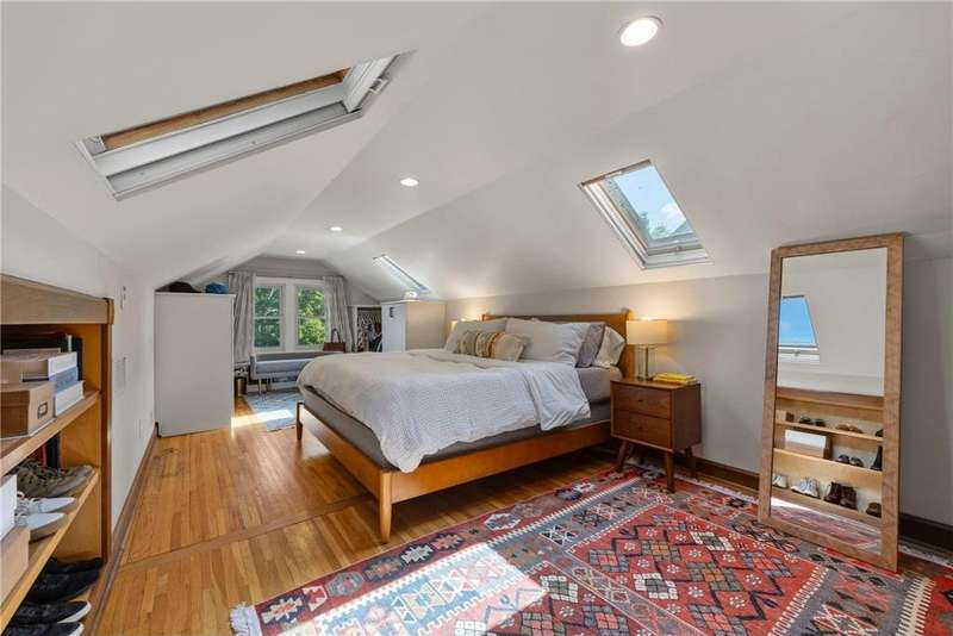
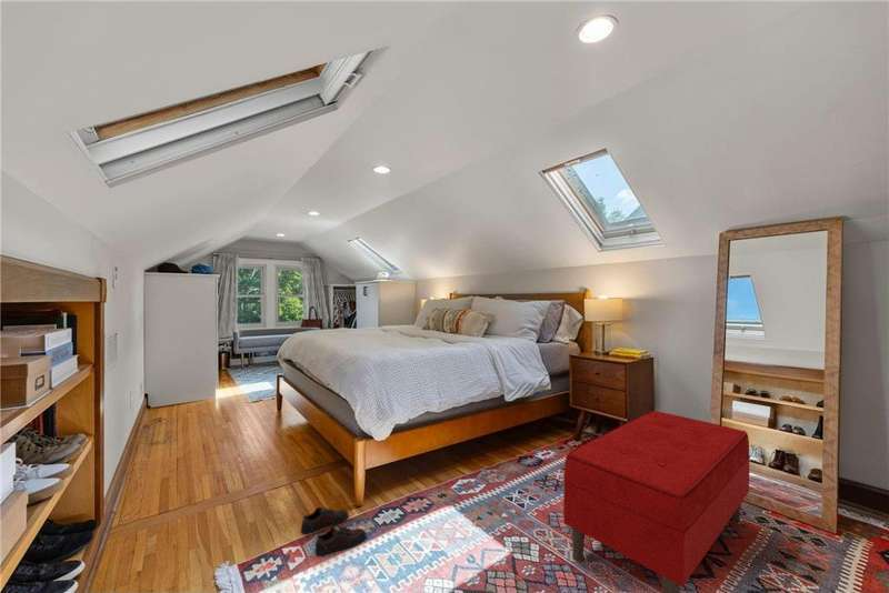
+ bench (662, 489)
+ shoe (332, 524)
